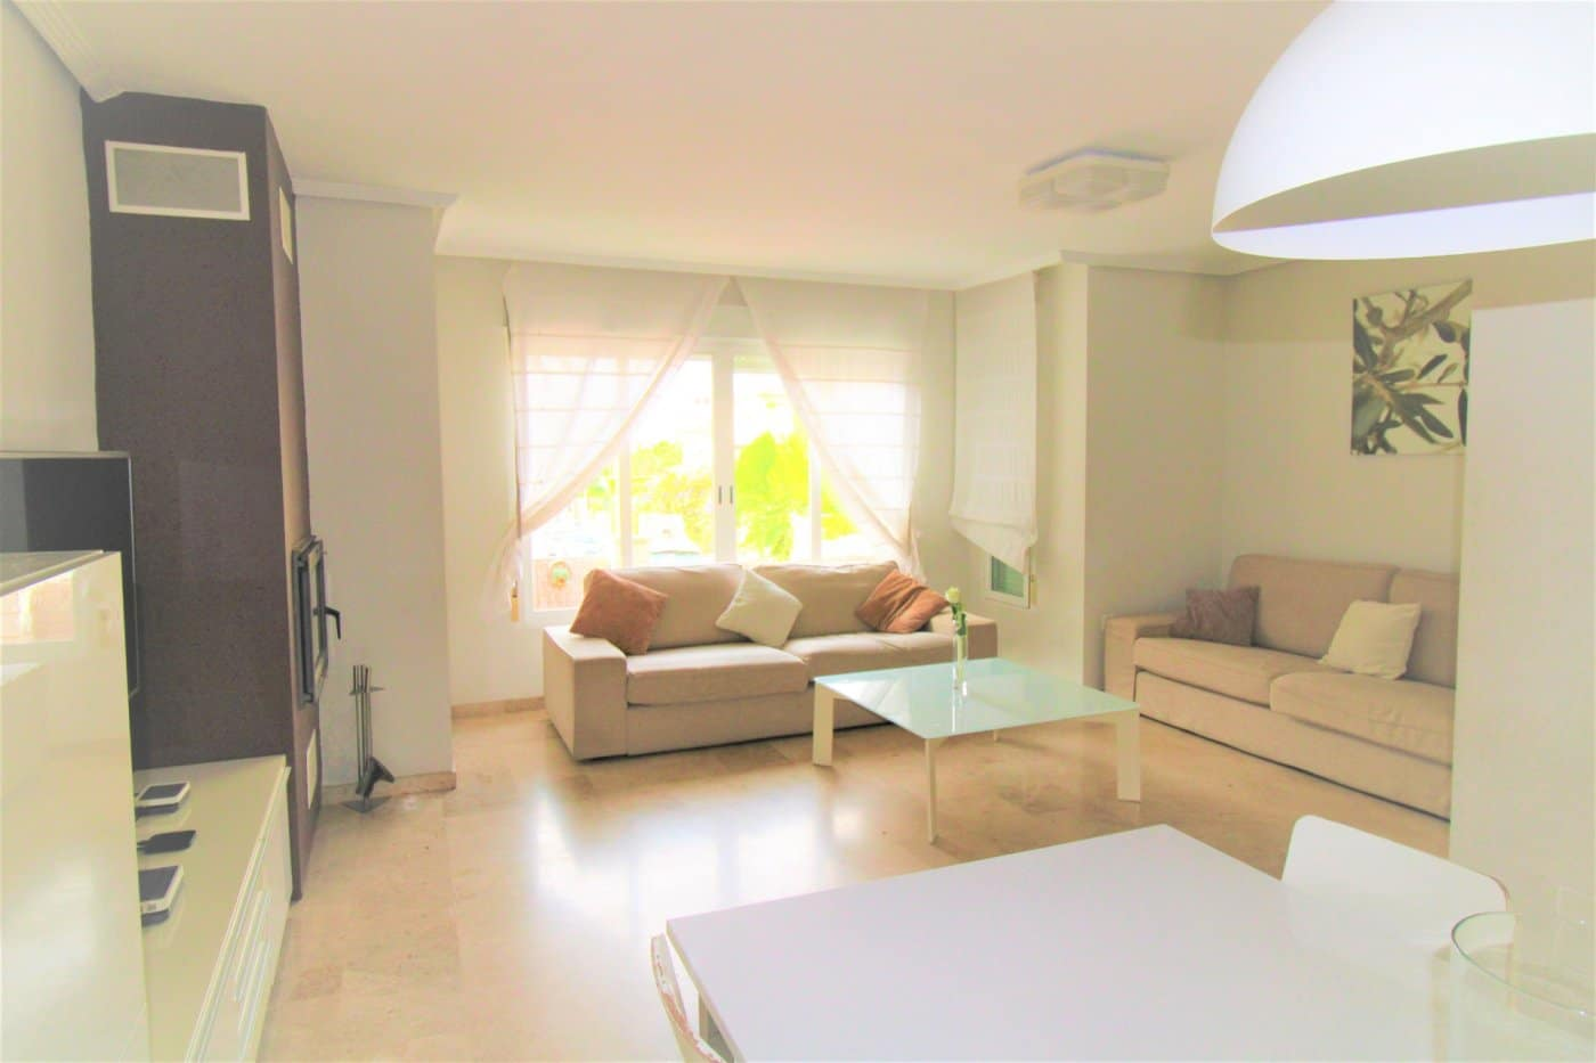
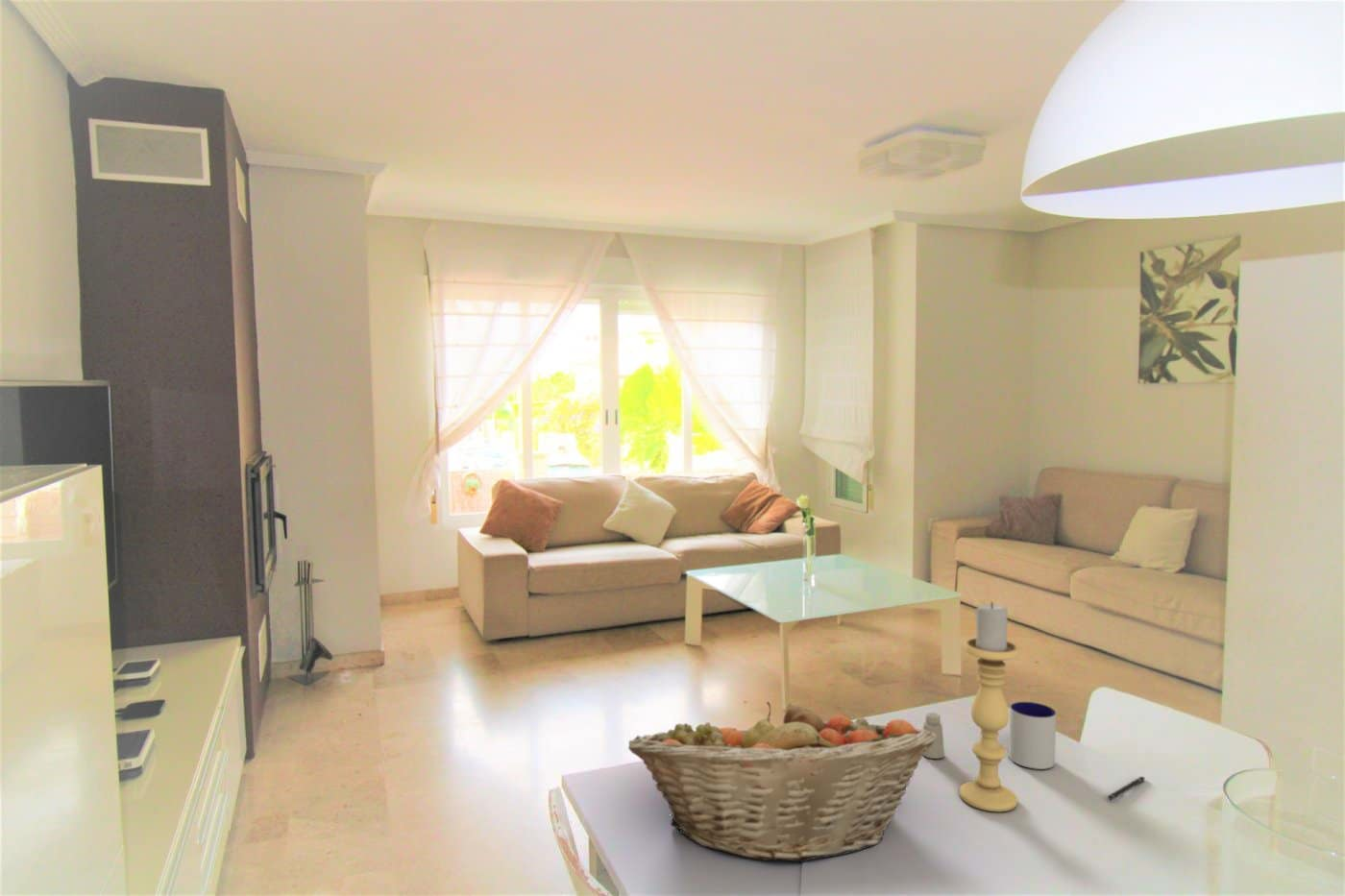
+ candle holder (990, 700)
+ fruit basket (779, 762)
+ pen (1127, 787)
+ mug (1028, 731)
+ saltshaker (934, 733)
